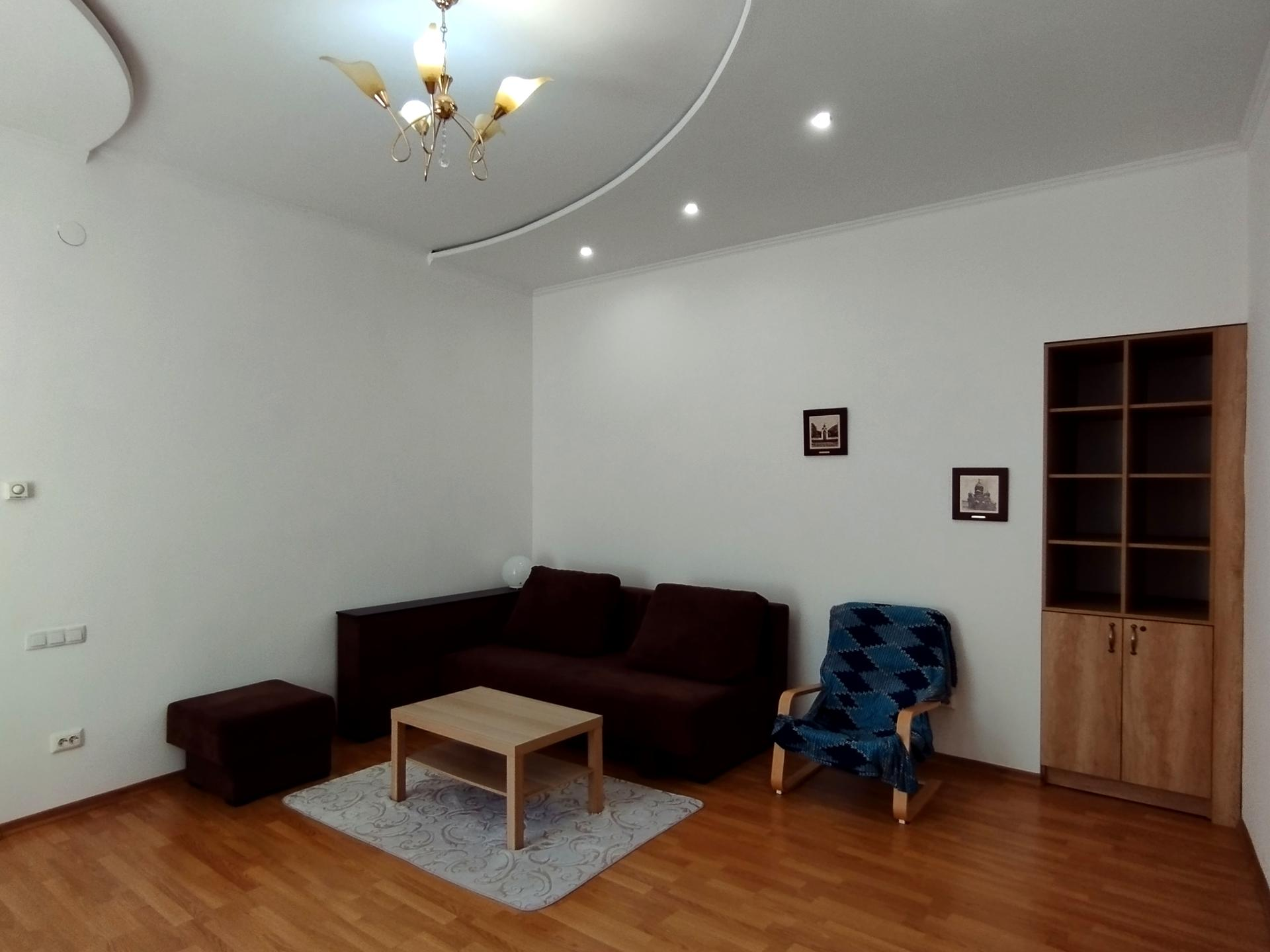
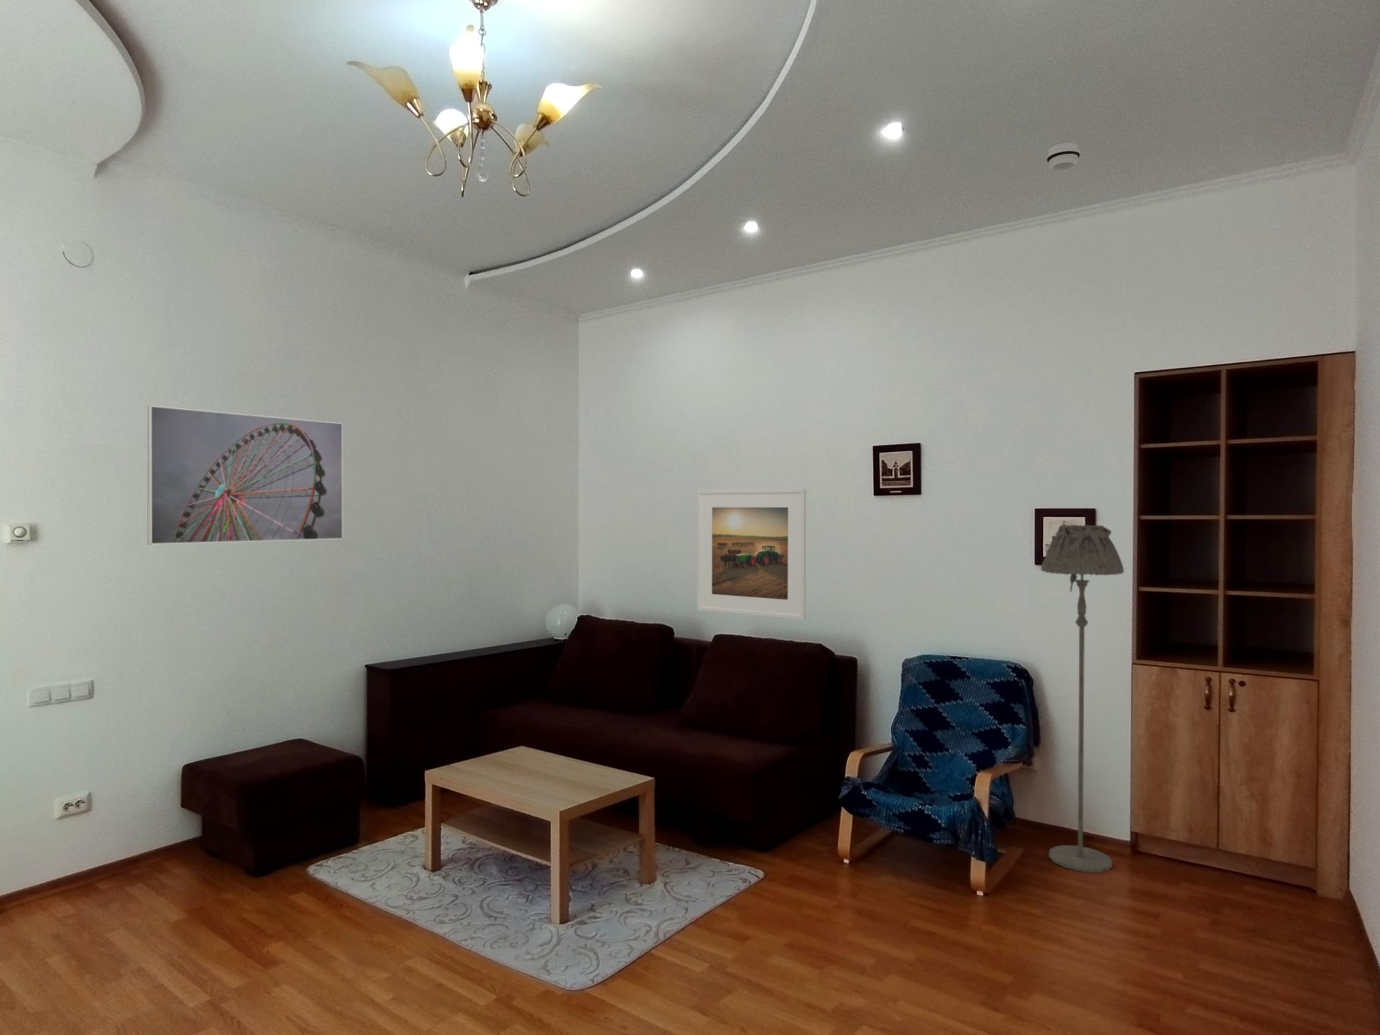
+ floor lamp (1080, 693)
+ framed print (749, 552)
+ smoke detector (1063, 158)
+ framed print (253, 478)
